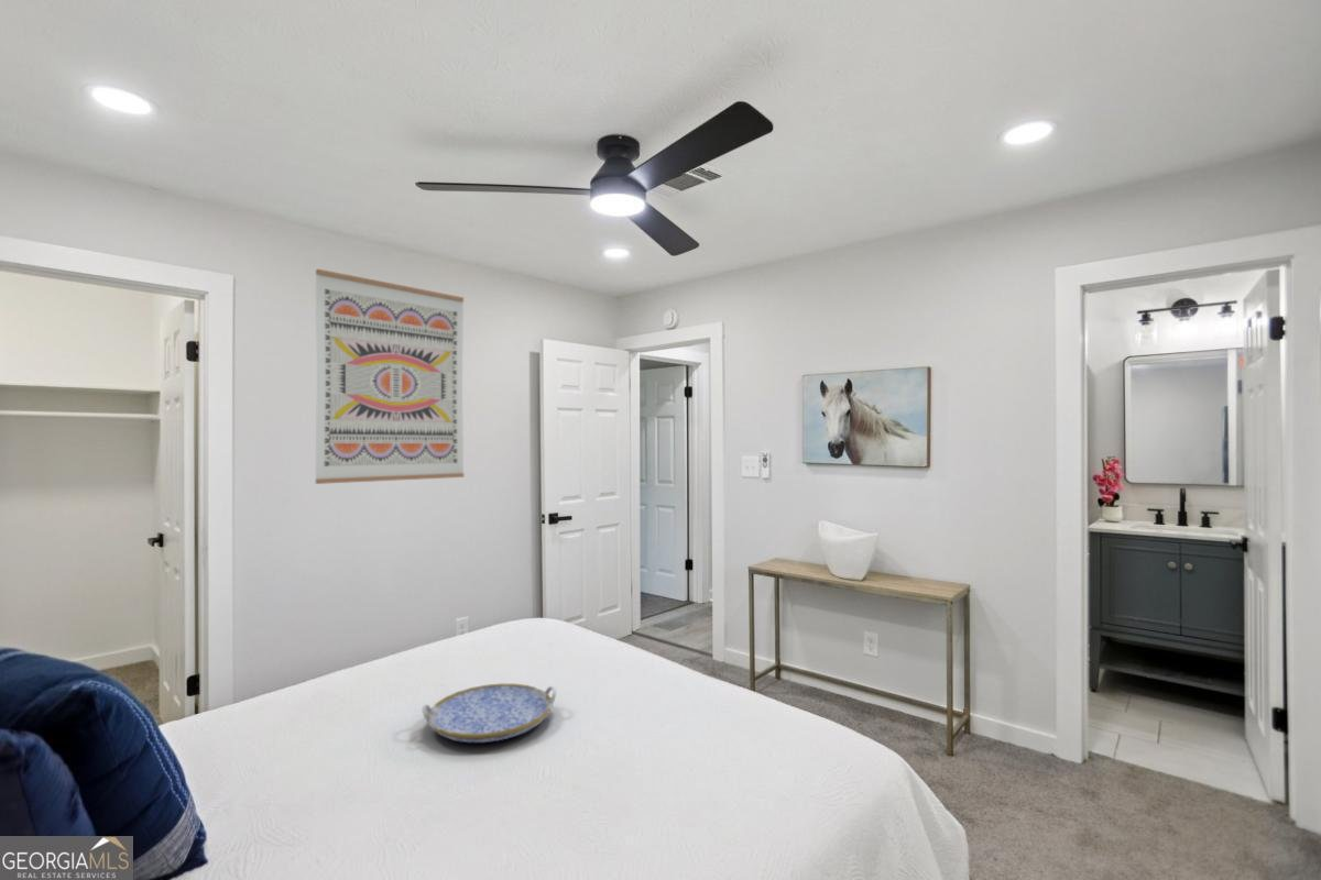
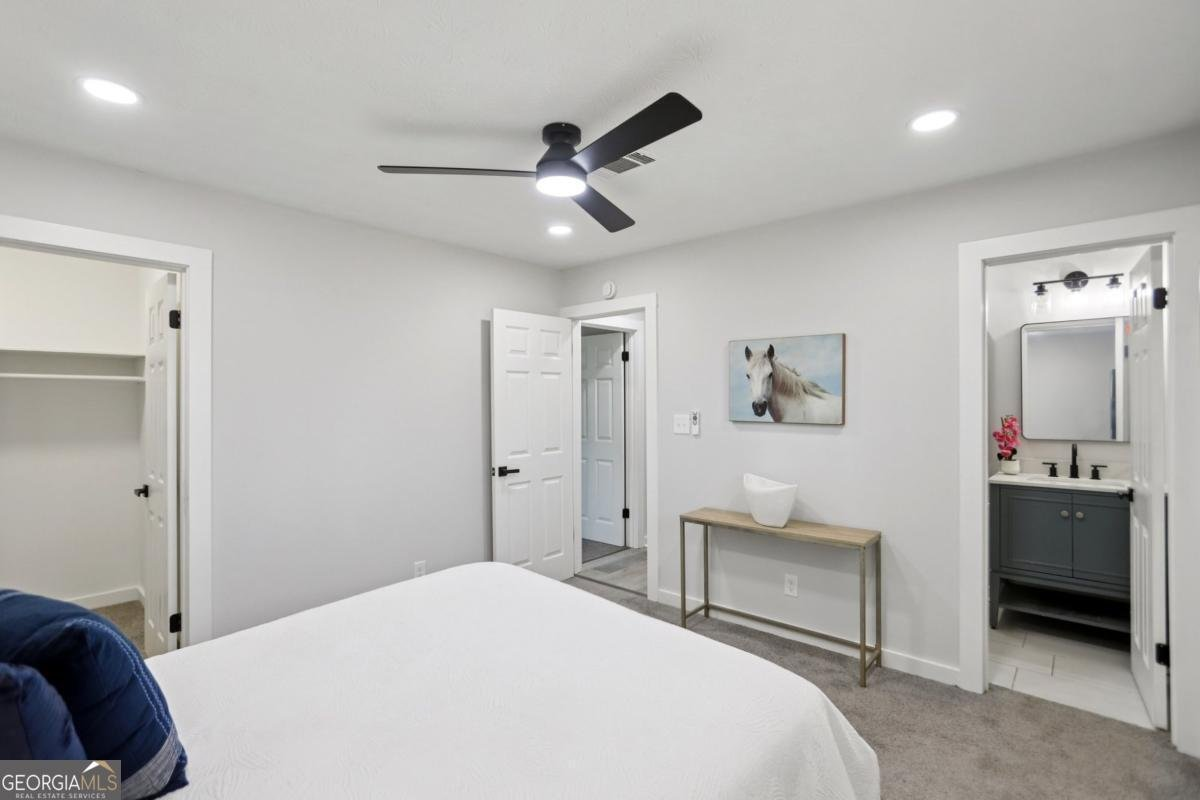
- serving tray (491, 710)
- wall art (395, 382)
